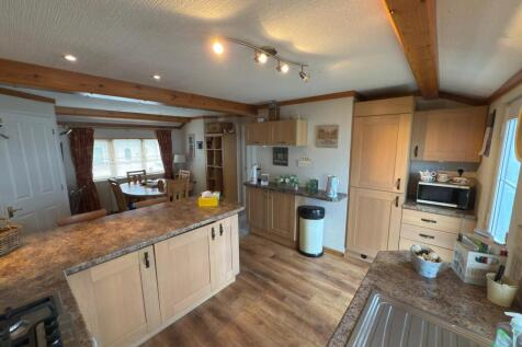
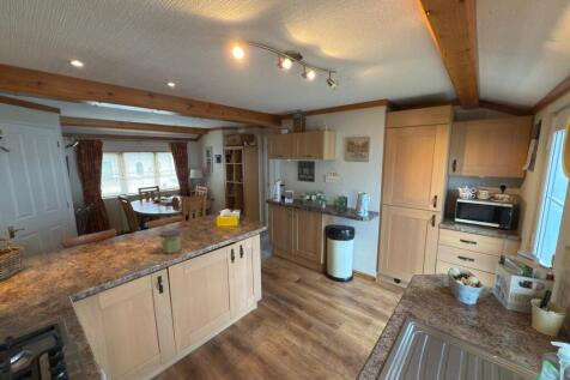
+ jar (170, 241)
